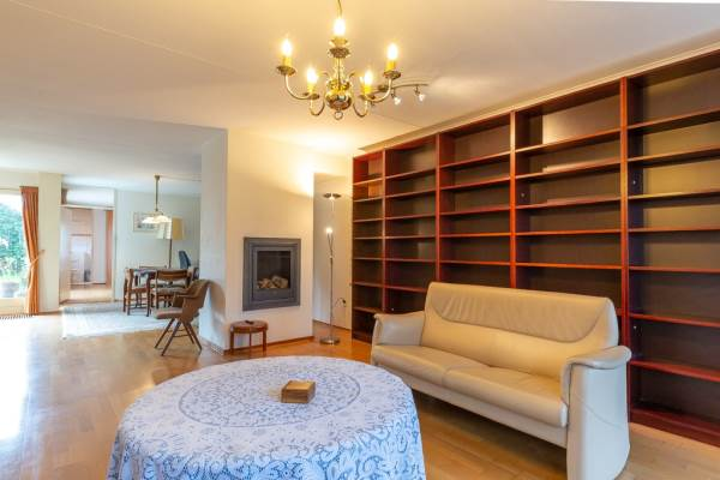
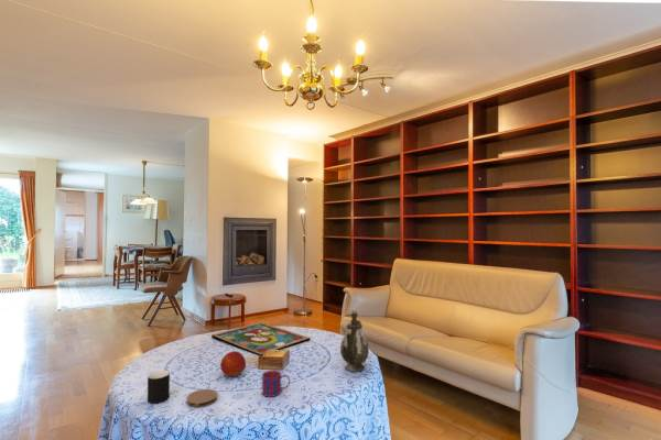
+ cup (161, 384)
+ teapot (354, 340)
+ framed painting (260, 337)
+ mug (275, 383)
+ coaster (202, 397)
+ fruit (232, 362)
